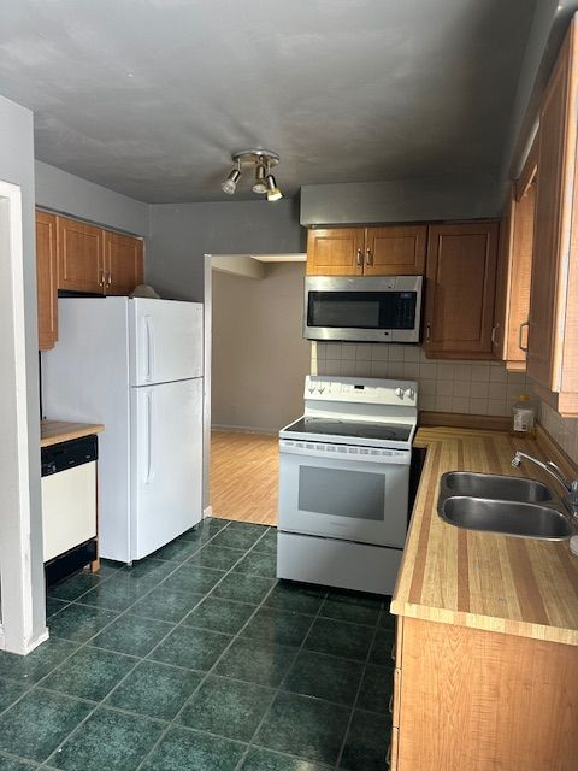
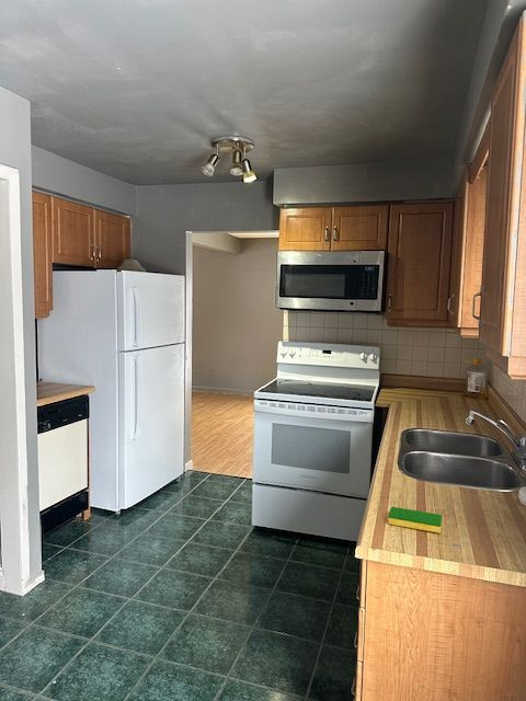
+ dish sponge (414, 519)
